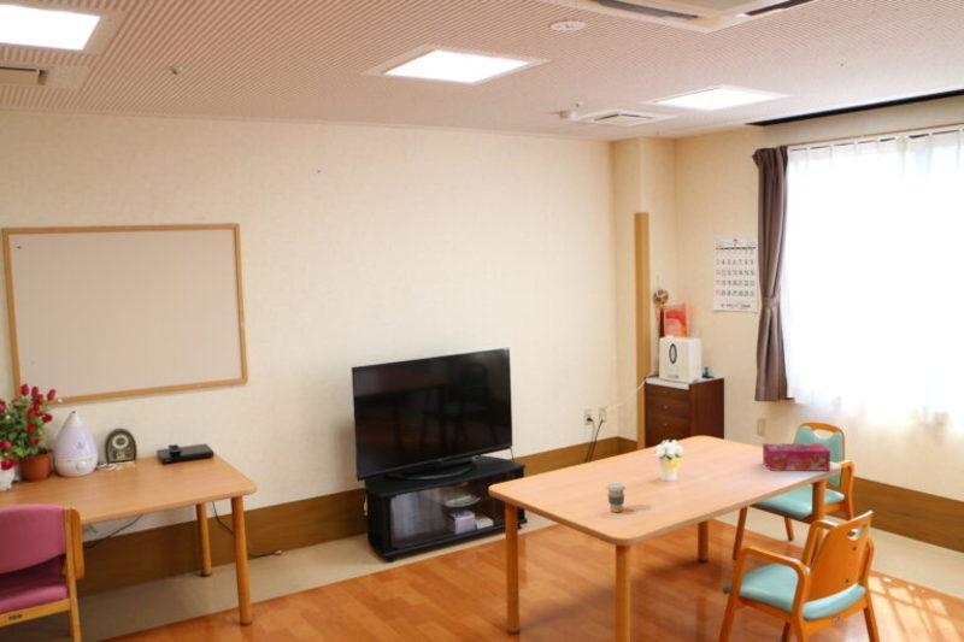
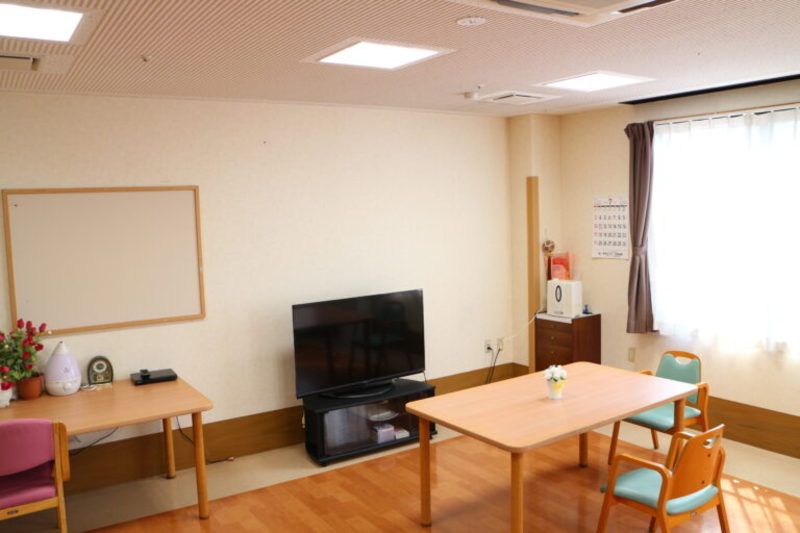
- tissue box (795, 457)
- coffee cup (616, 497)
